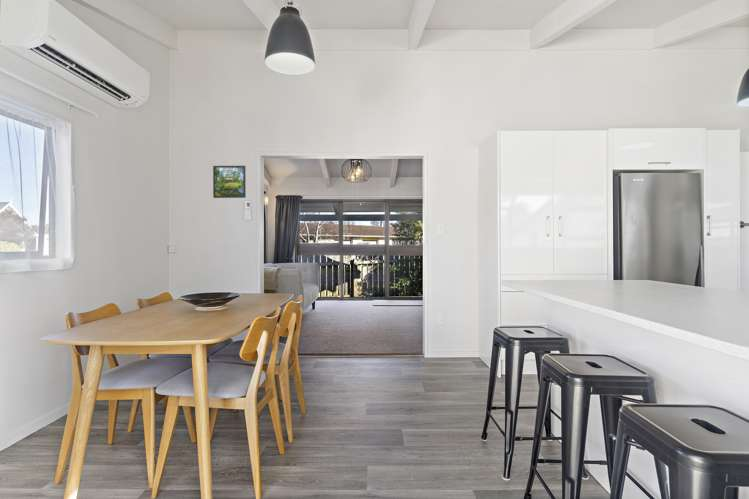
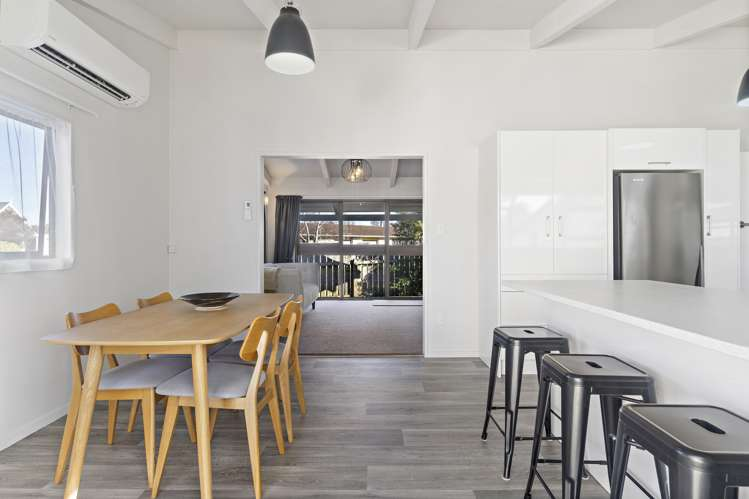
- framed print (229, 181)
